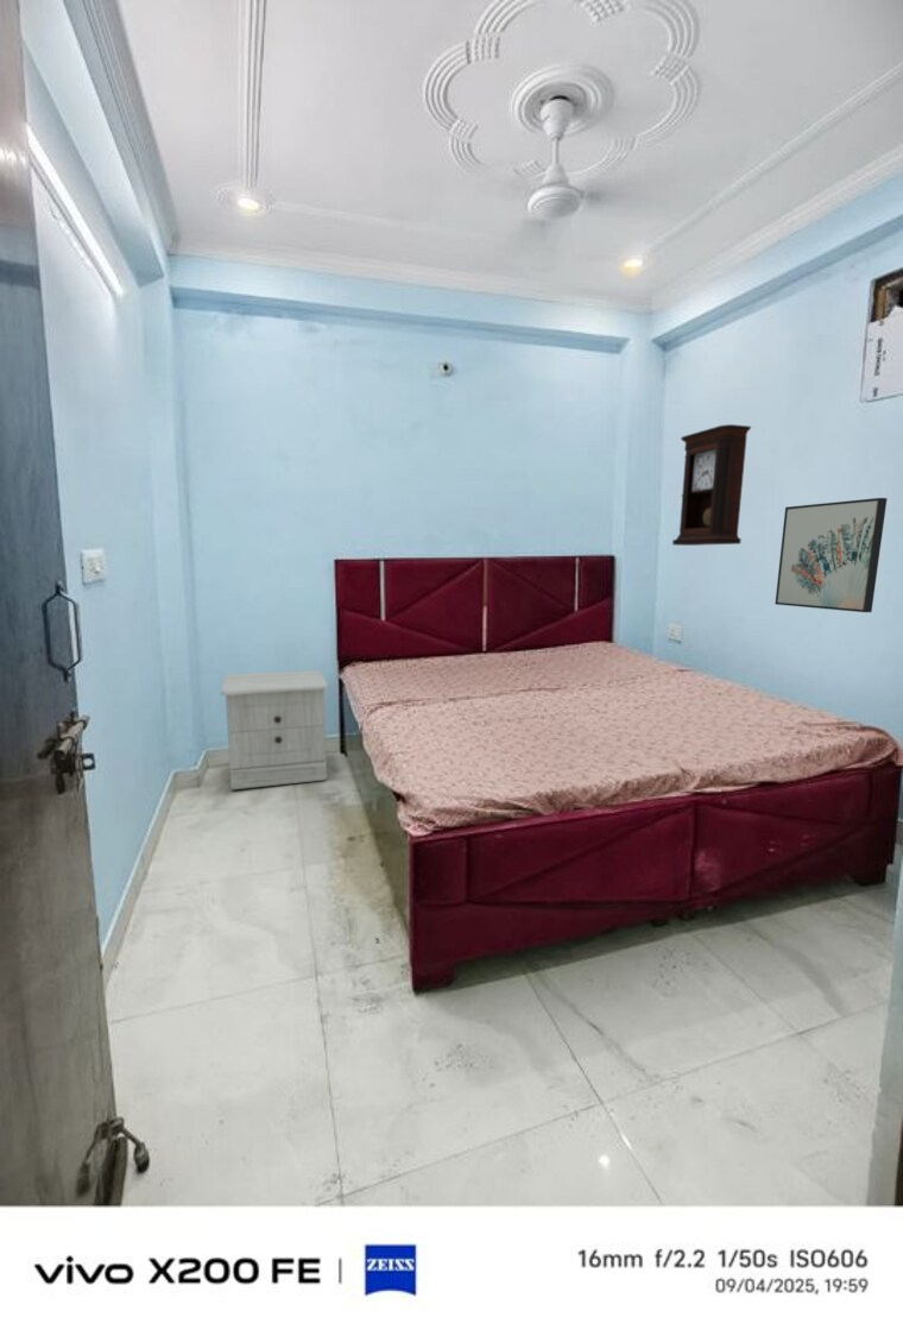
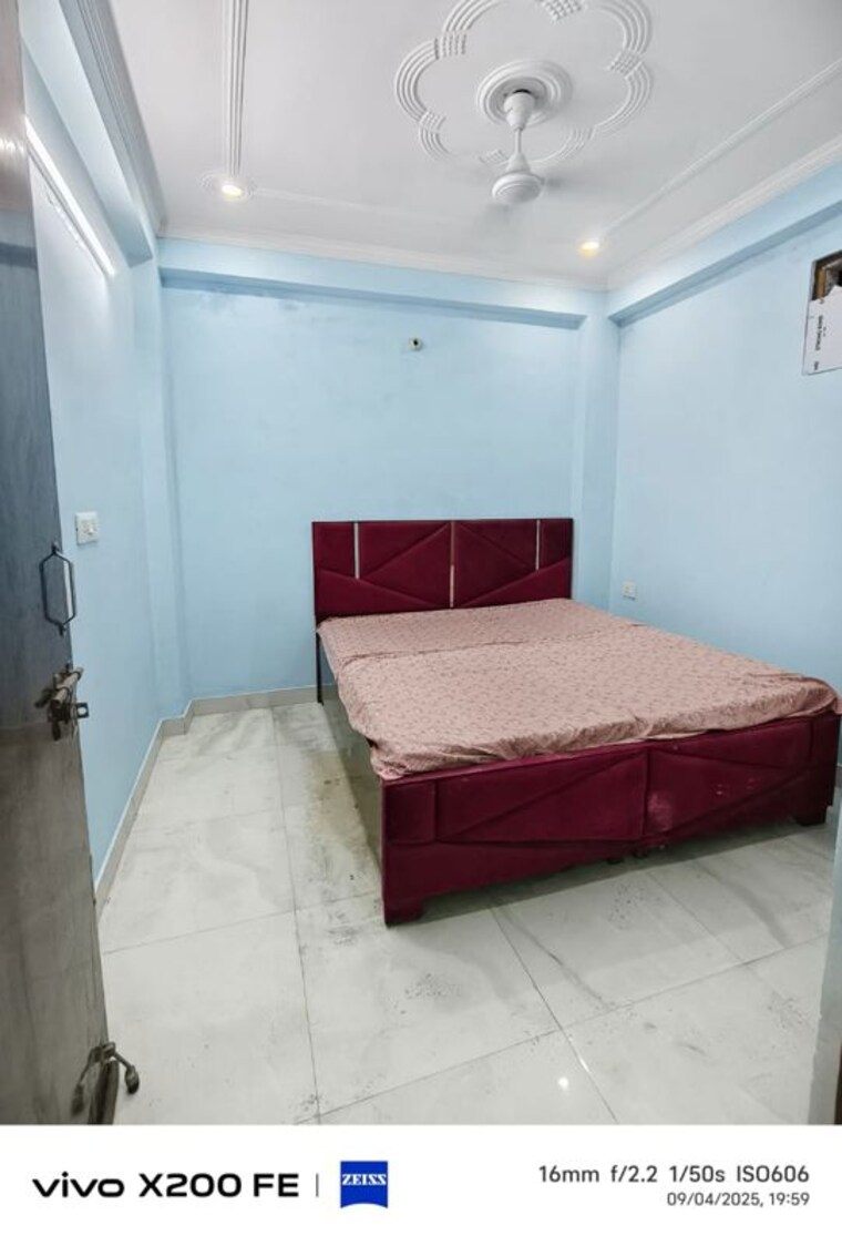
- nightstand (276, 726)
- wall art (825, 556)
- pendulum clock (707, 489)
